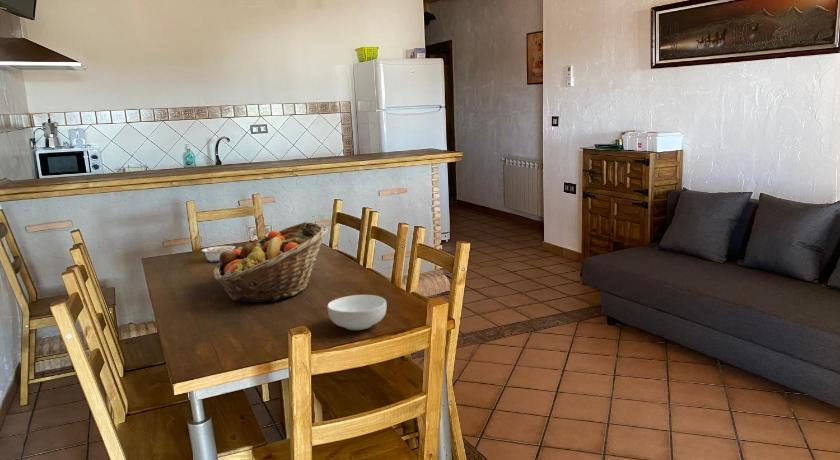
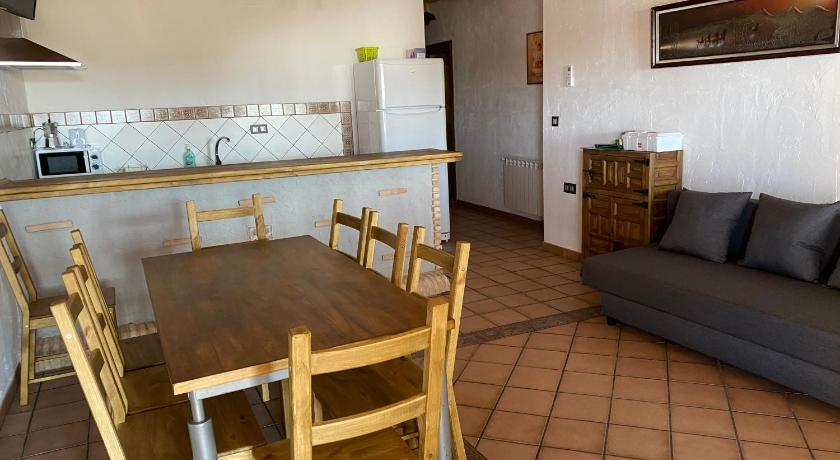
- fruit basket (271, 259)
- legume (217, 253)
- cereal bowl (357, 314)
